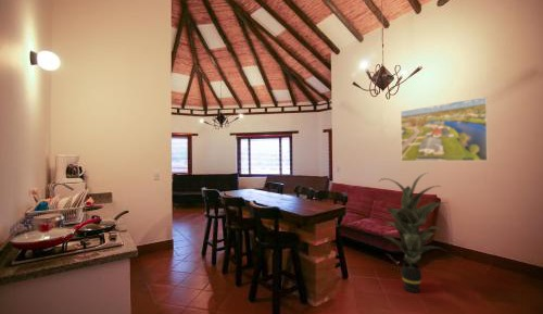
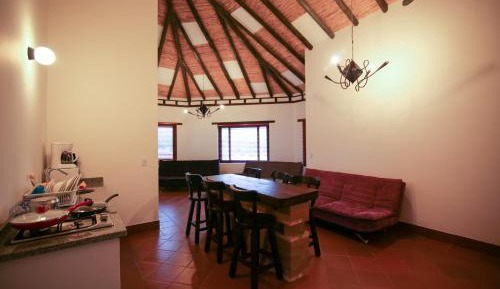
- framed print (439, 133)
- indoor plant (415, 231)
